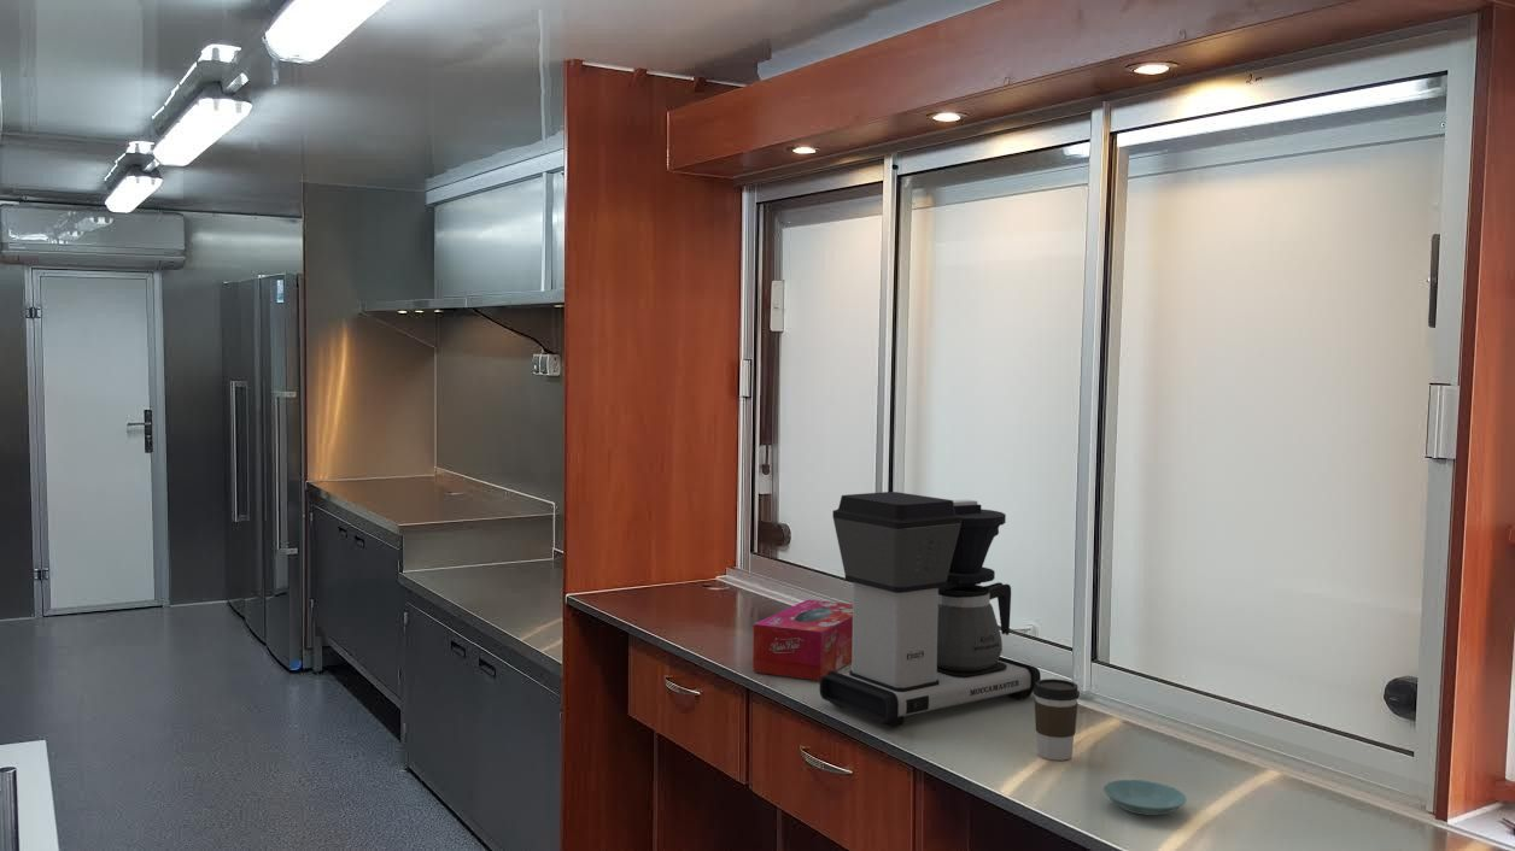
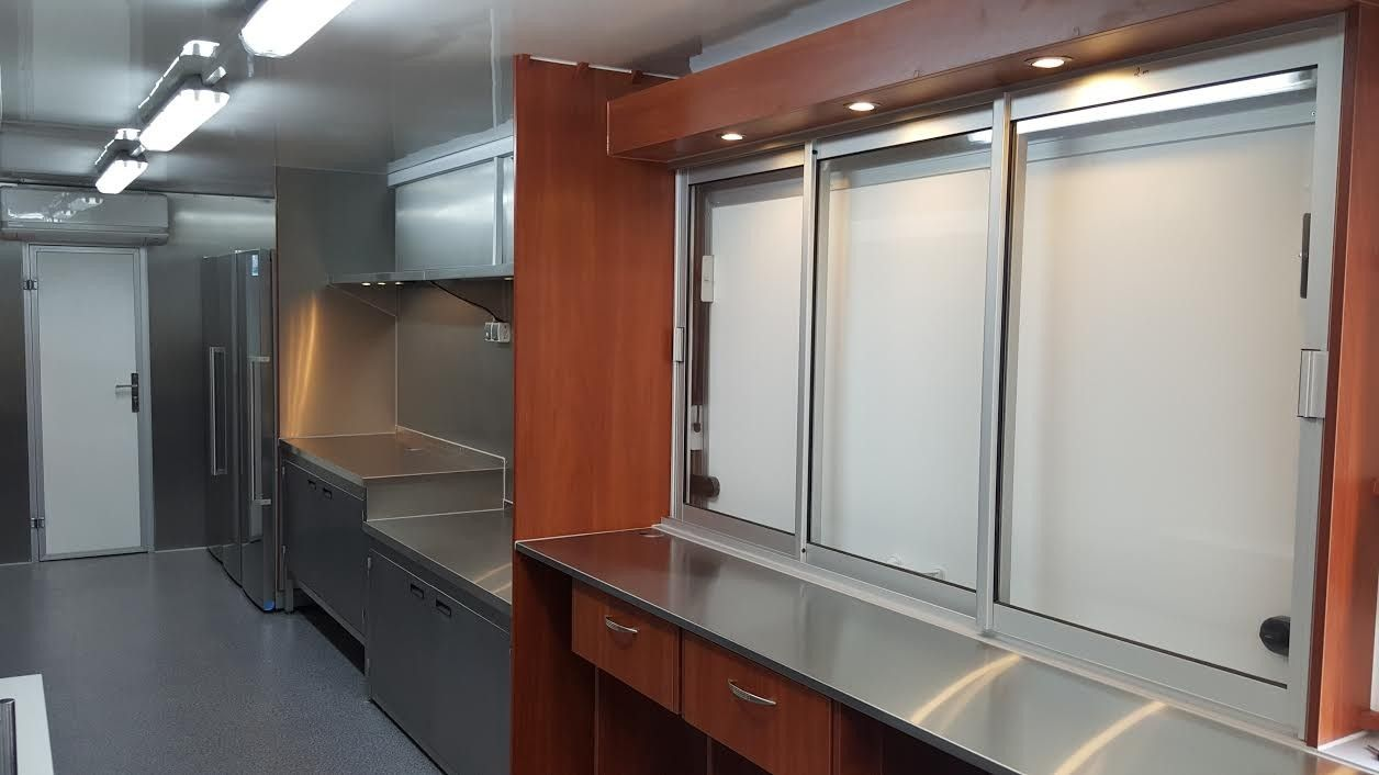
- coffee cup (1055, 718)
- coffee maker (935, 598)
- saucer (1143, 799)
- tissue box (813, 636)
